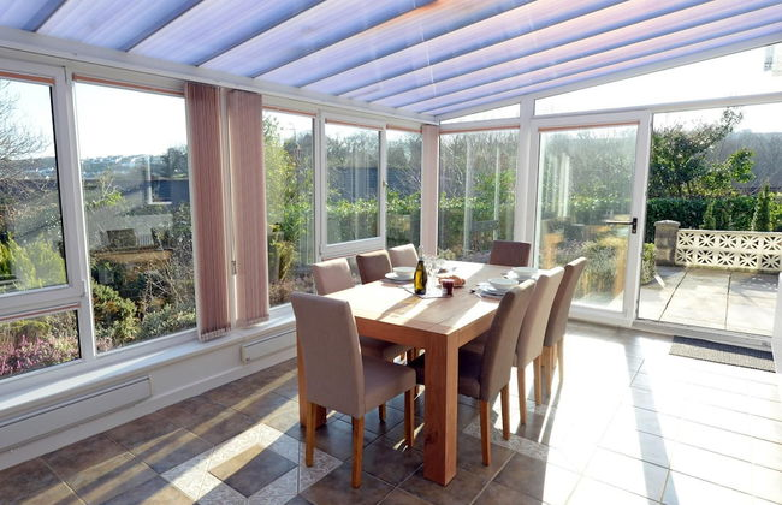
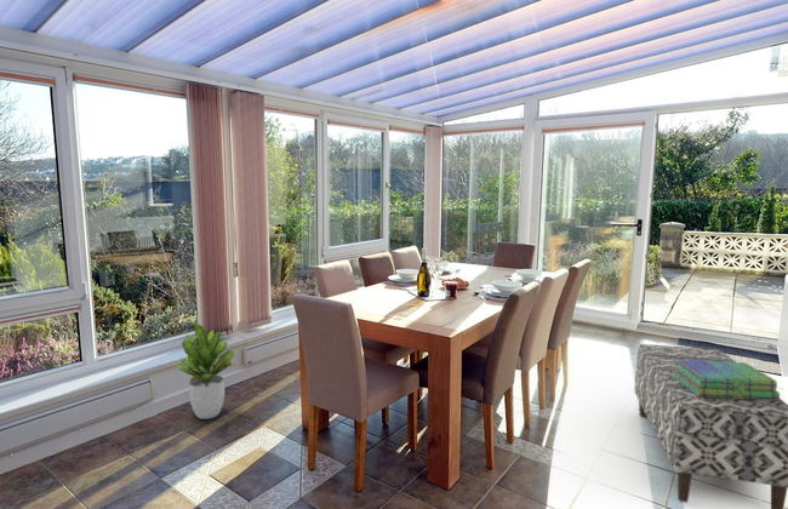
+ bench (701, 414)
+ stack of books (723, 378)
+ potted plant (207, 370)
